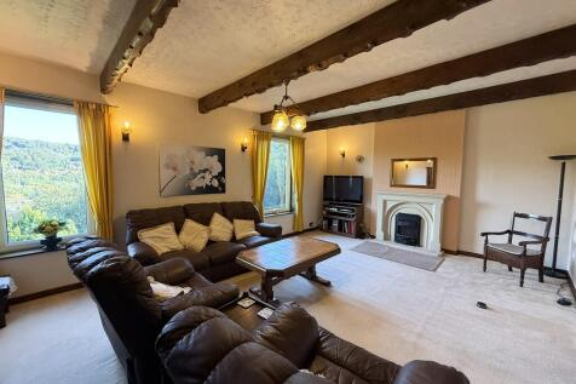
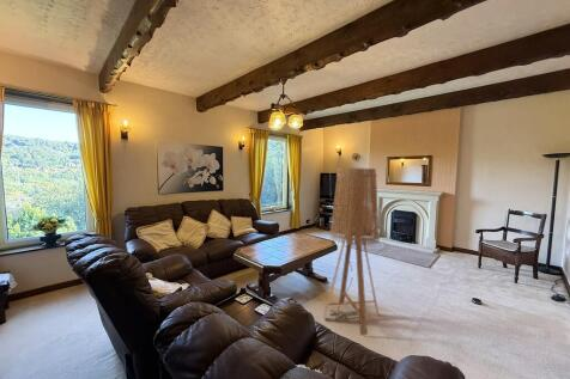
+ floor lamp (354, 244)
